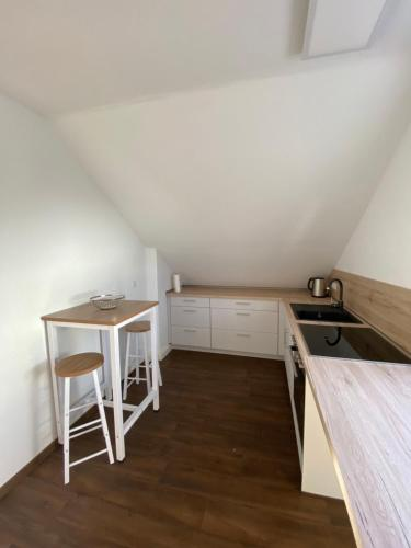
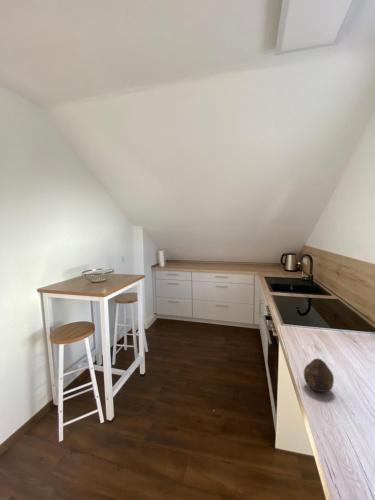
+ fruit (318, 373)
